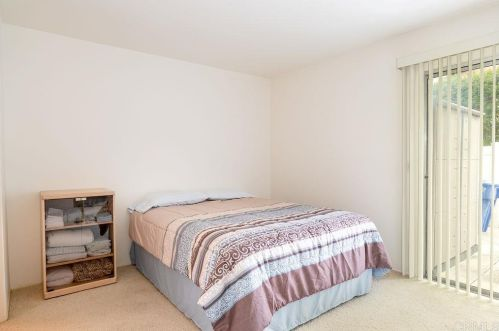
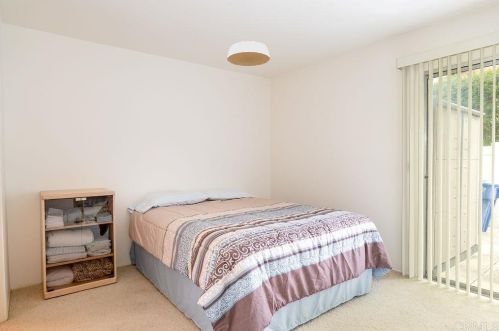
+ ceiling light (248, 53)
